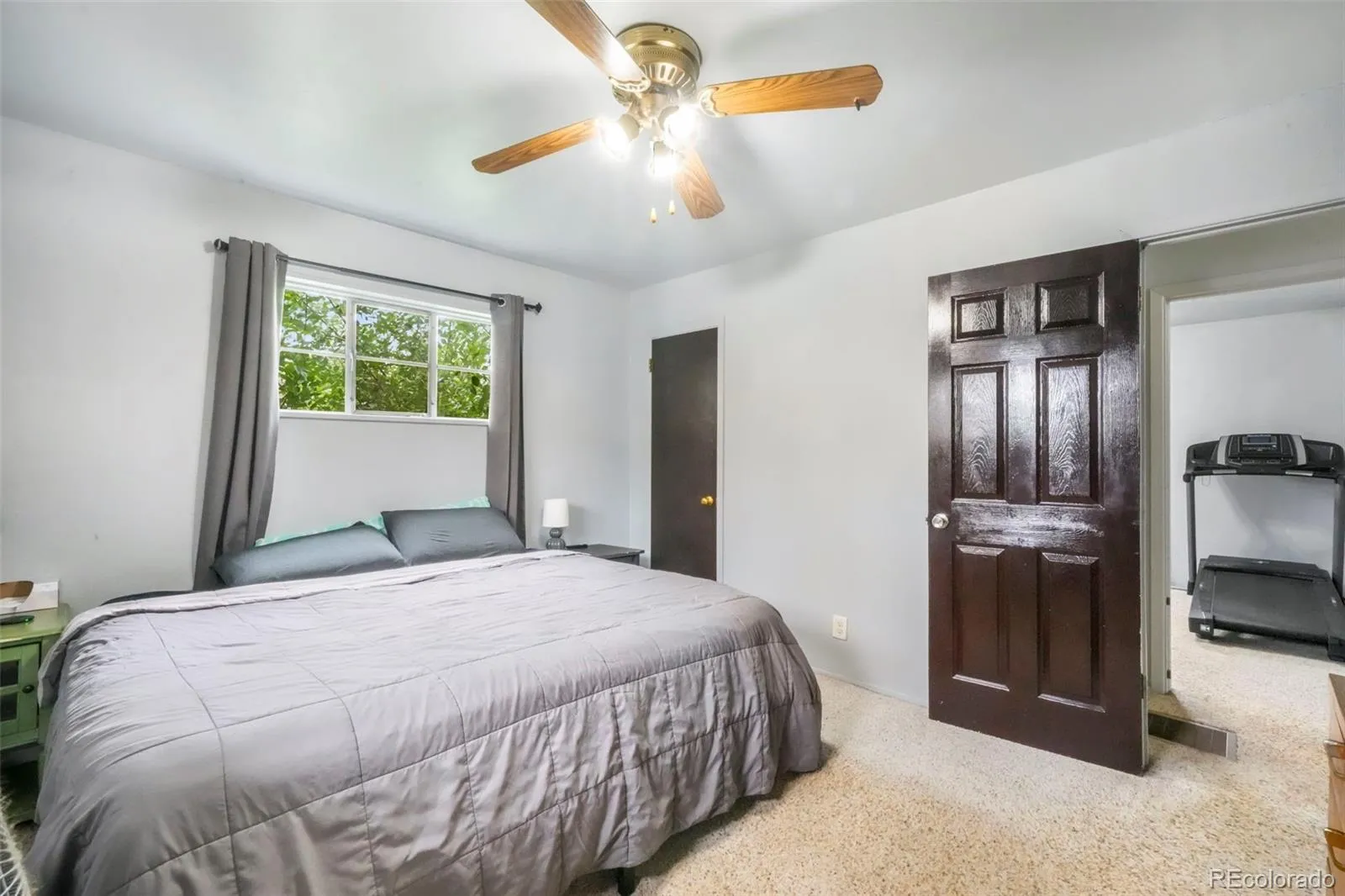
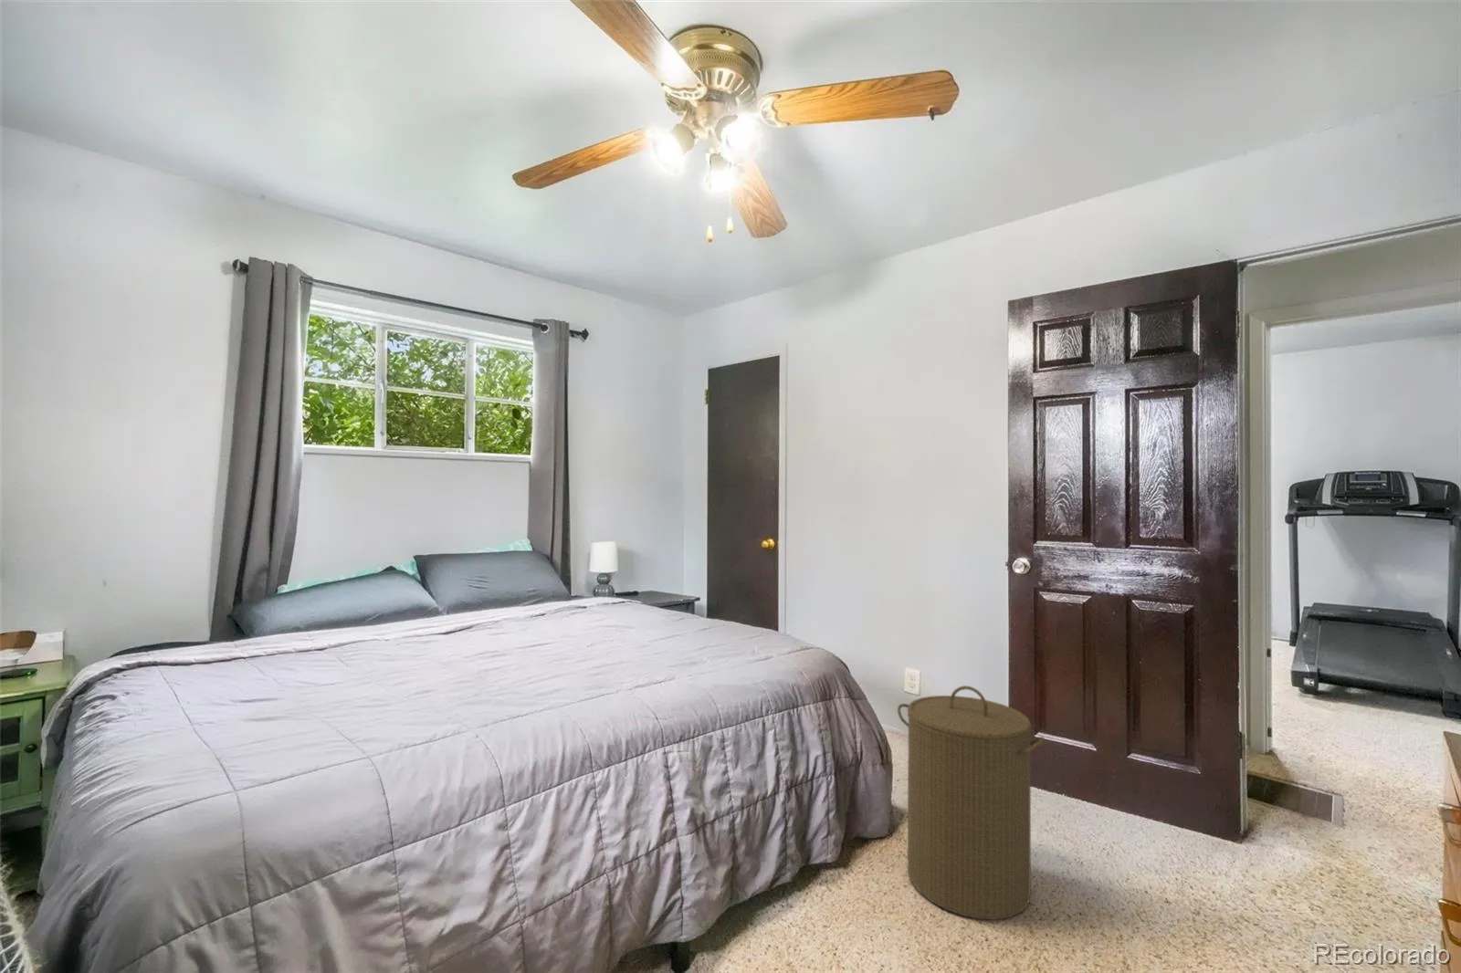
+ laundry hamper (966, 783)
